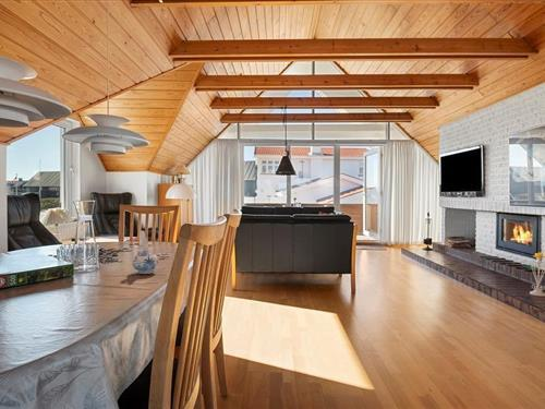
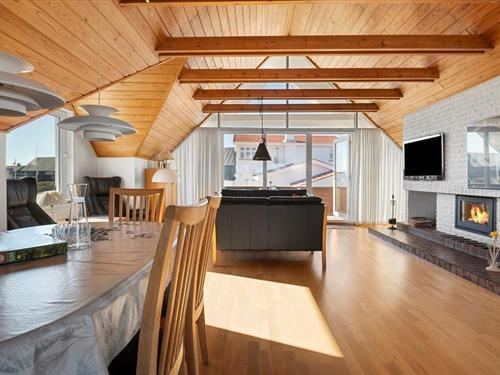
- ceramic pitcher (145, 251)
